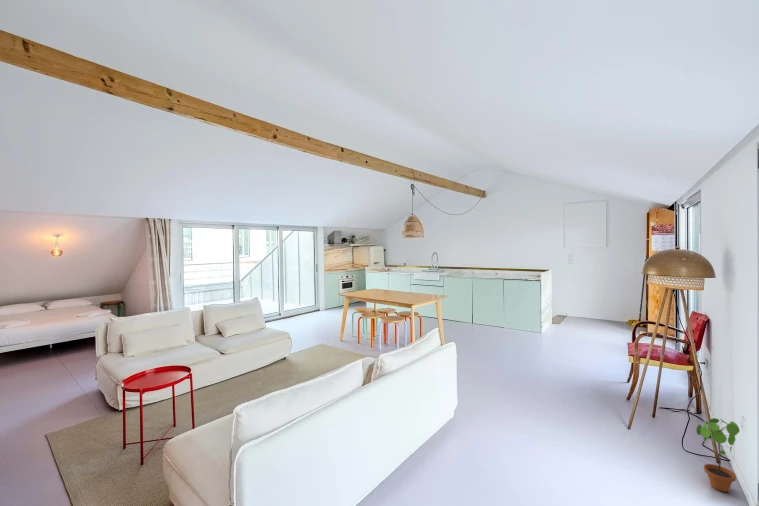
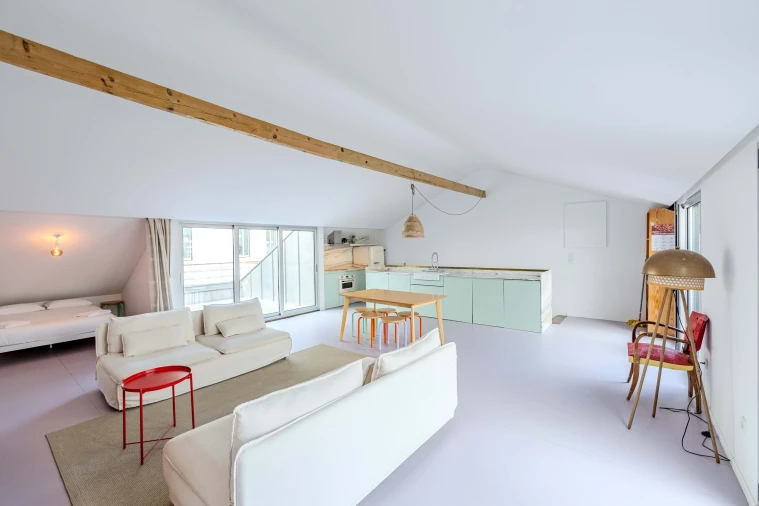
- potted plant (719, 453)
